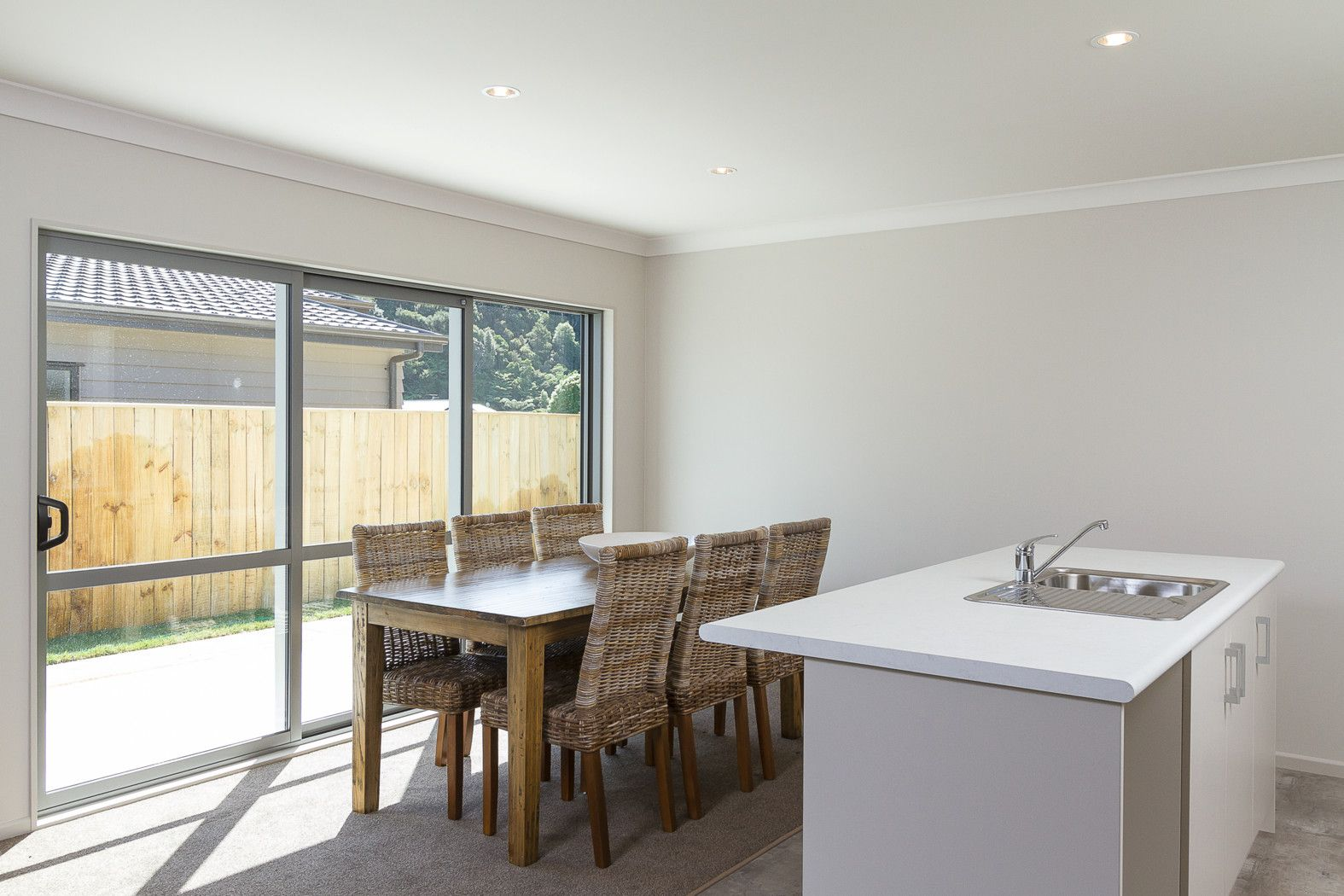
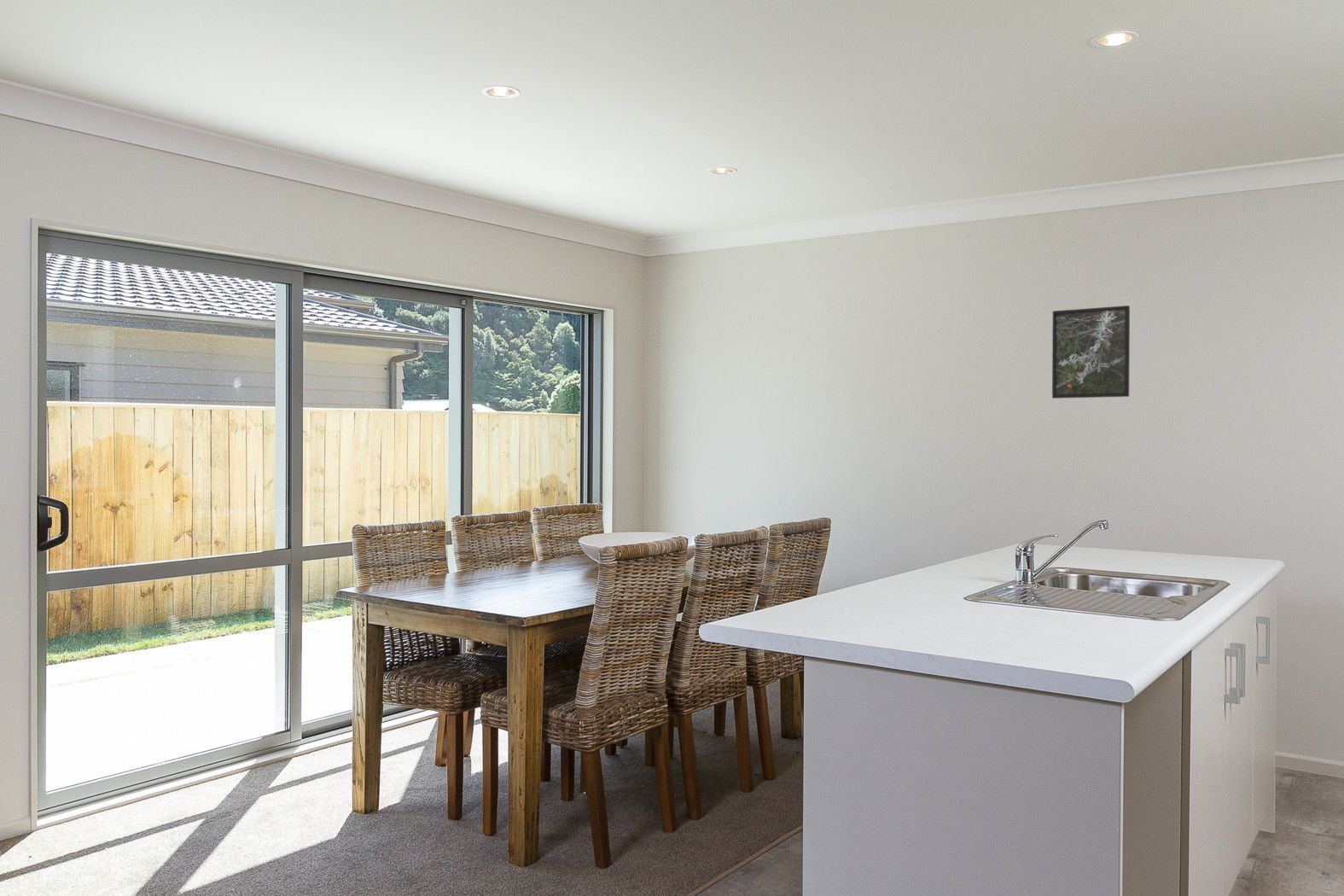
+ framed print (1090, 352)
